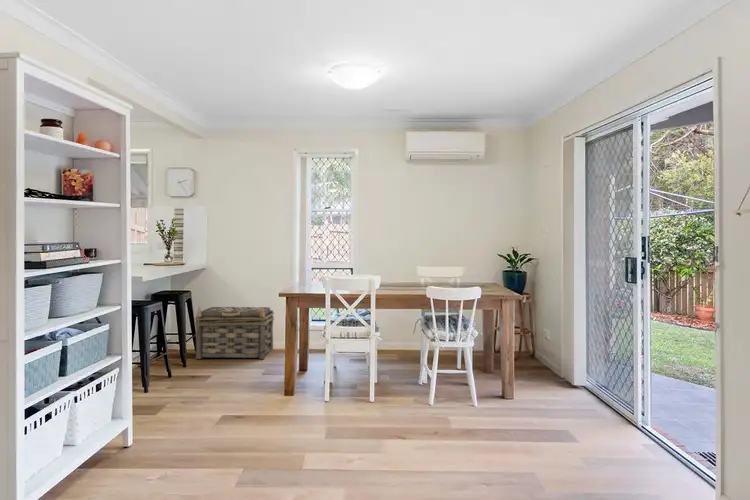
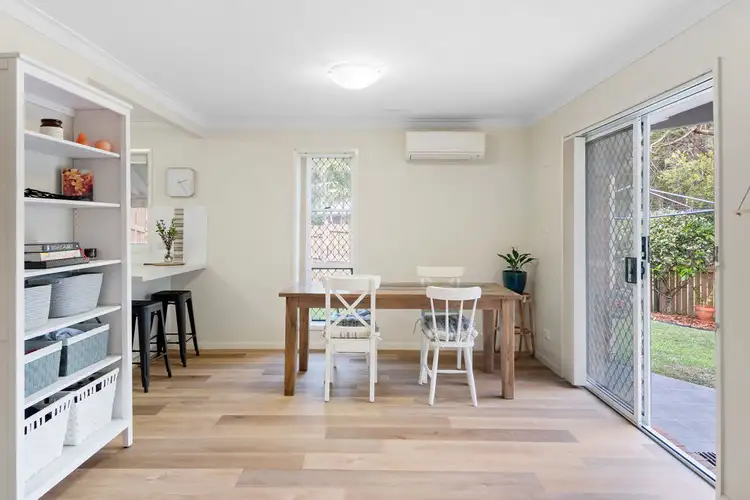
- basket (236, 329)
